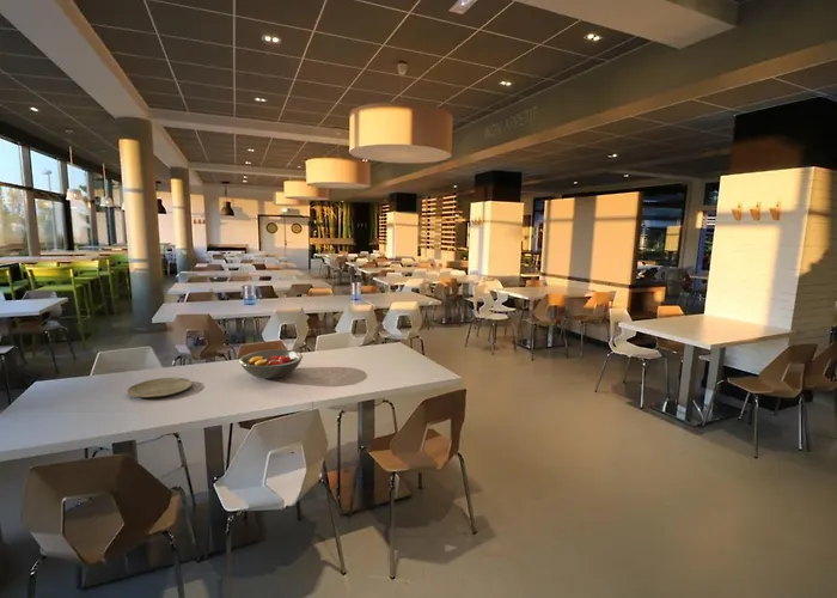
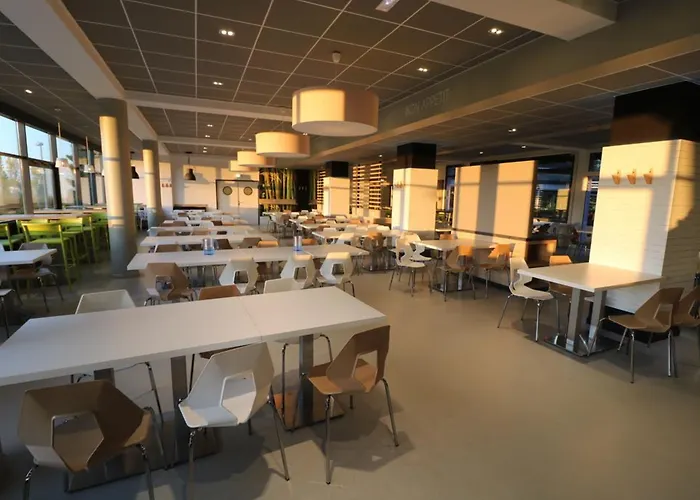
- plate (160, 388)
- fruit bowl (271, 364)
